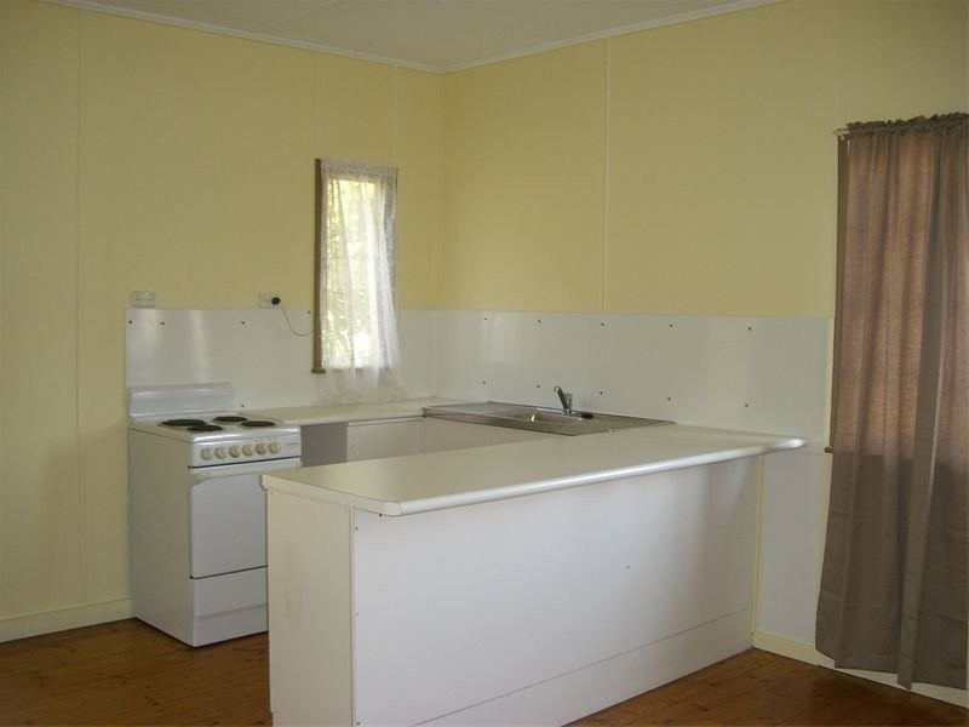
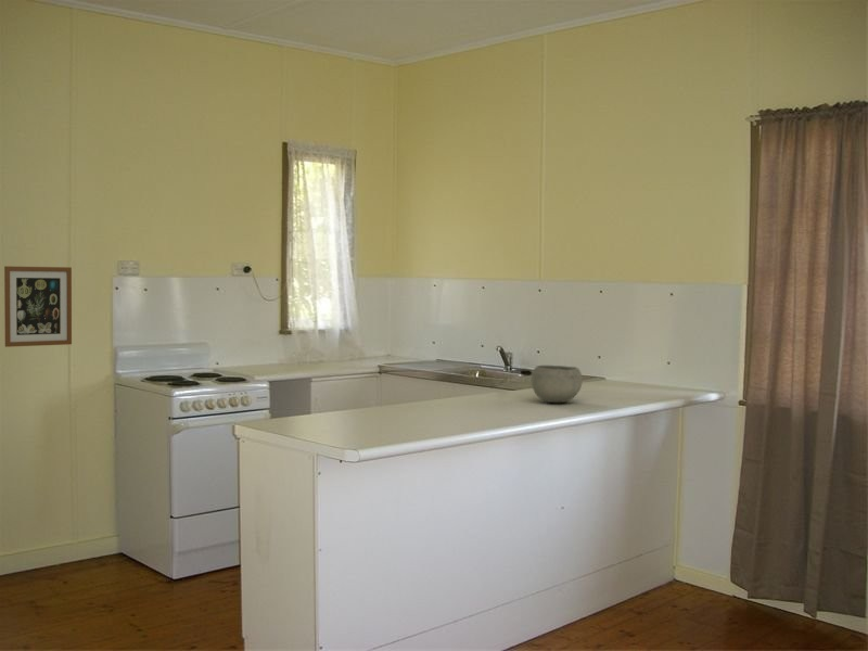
+ wall art (38, 306)
+ bowl (556, 384)
